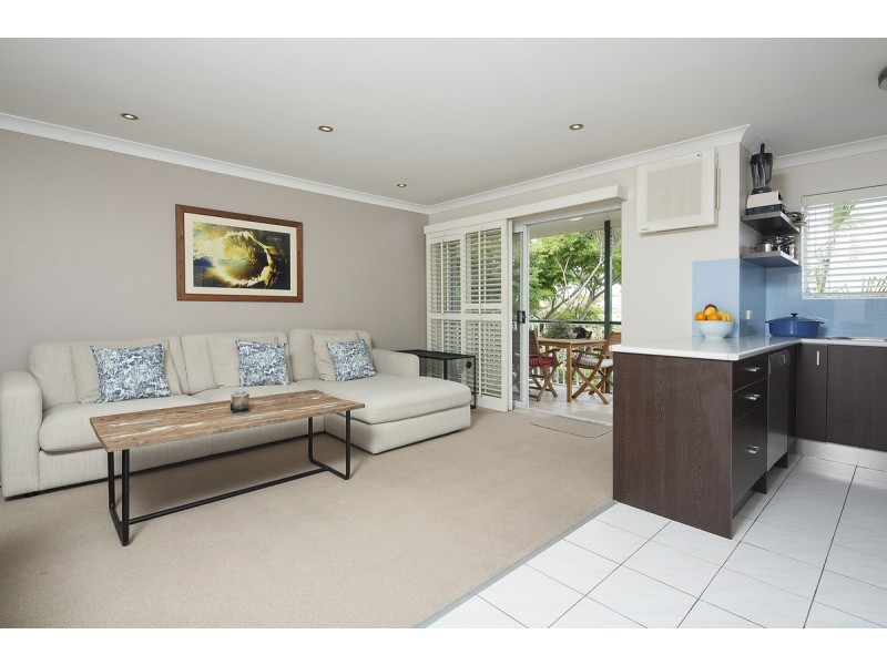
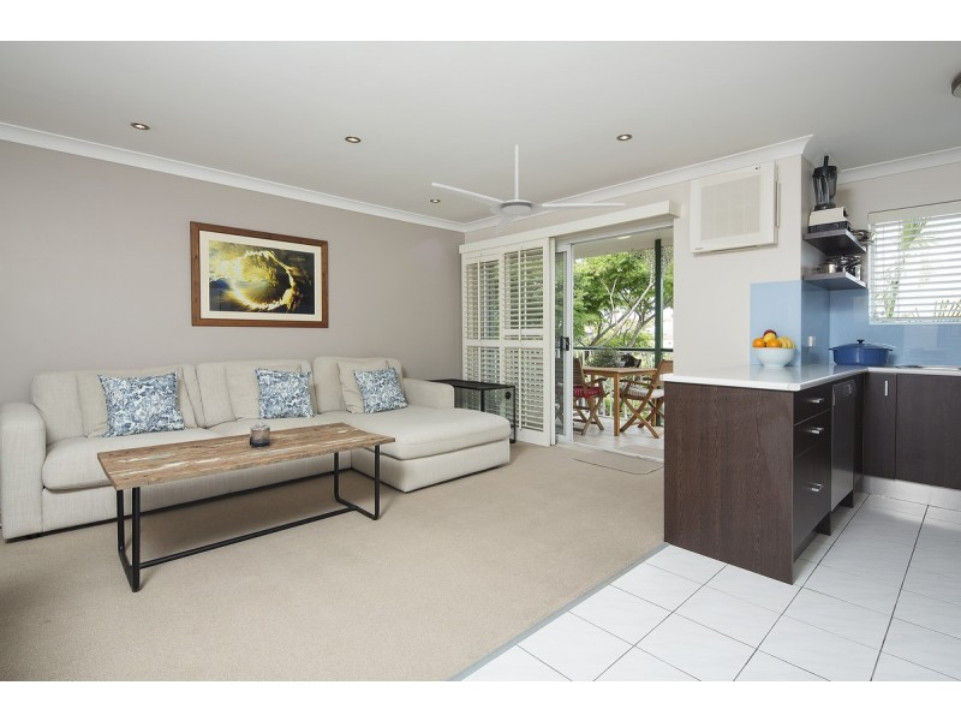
+ ceiling fan (518, 180)
